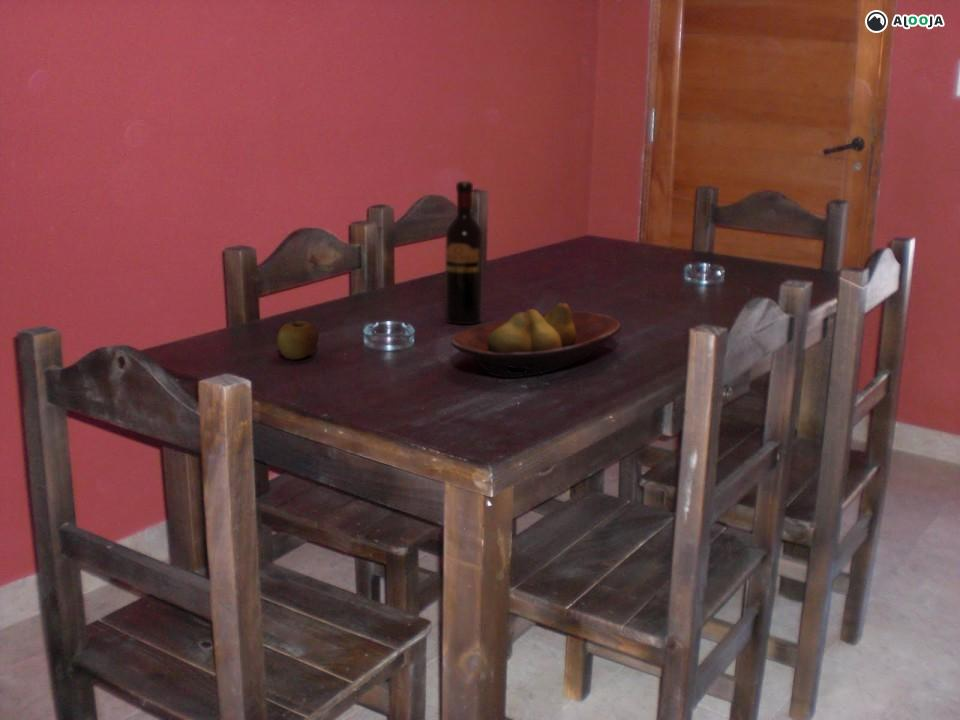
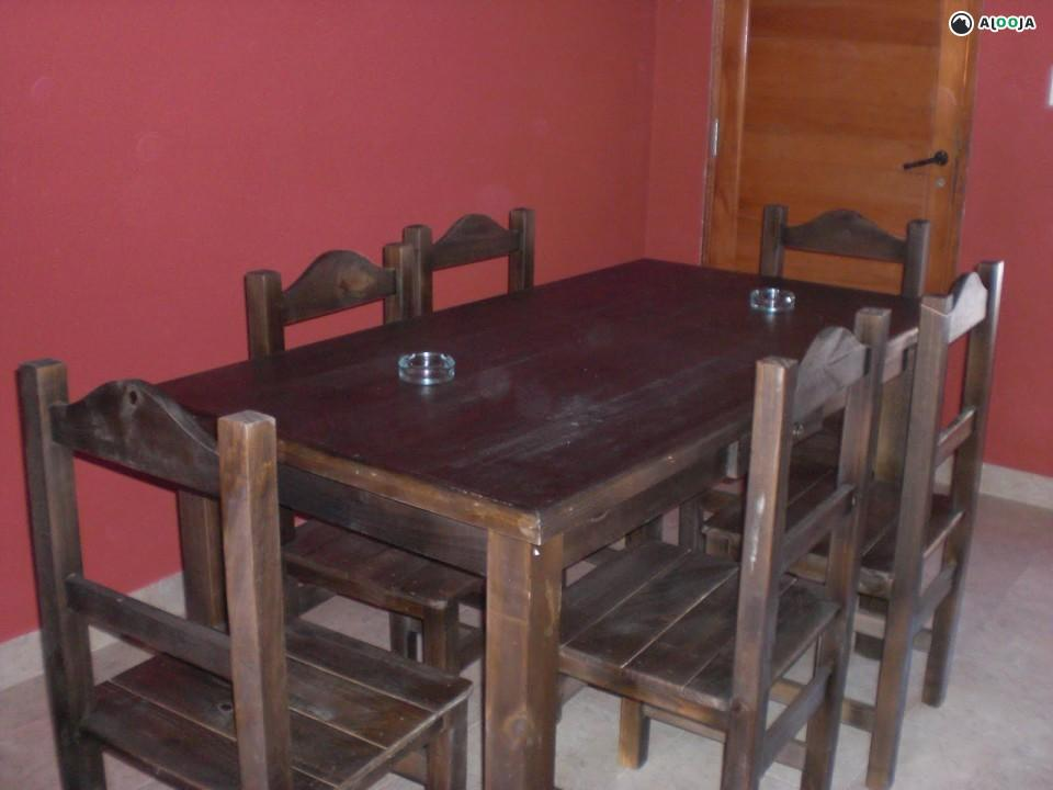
- wine bottle (464, 252)
- apple (297, 337)
- fruit bowl (539, 334)
